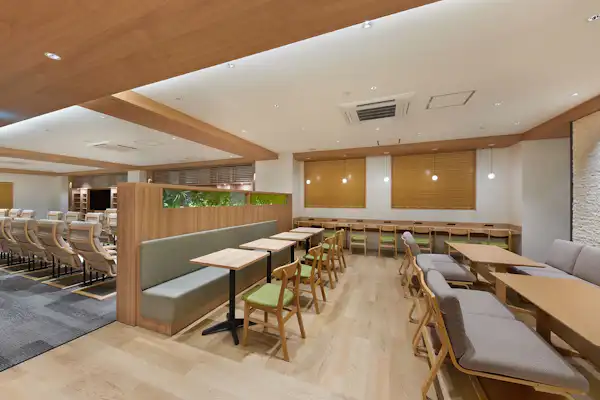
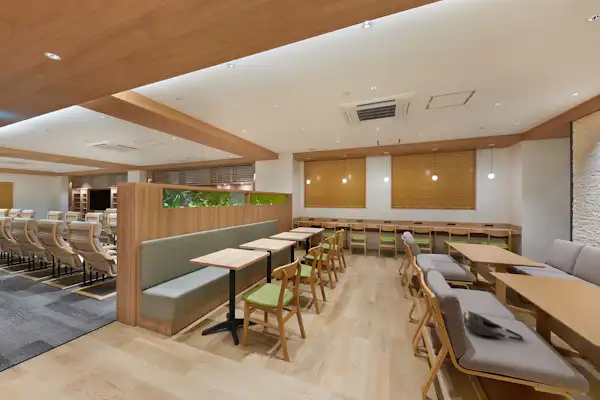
+ handbag (491, 325)
